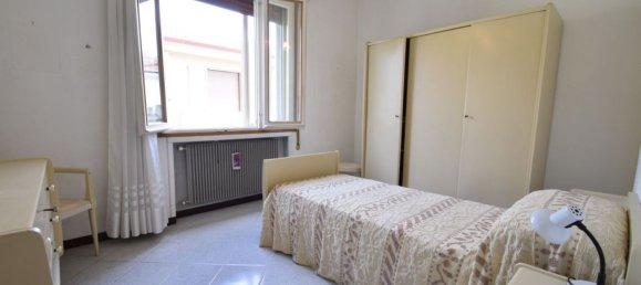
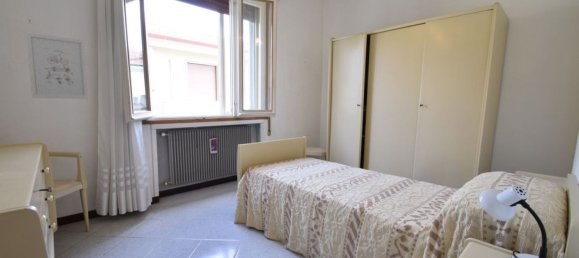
+ wall art (59, 67)
